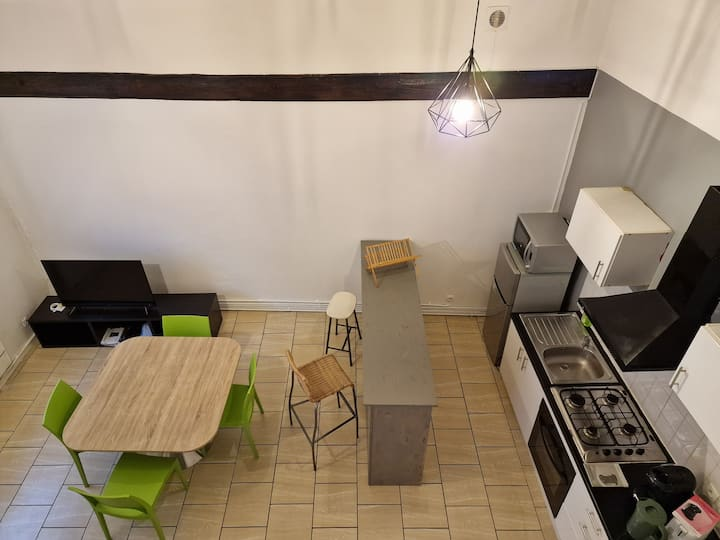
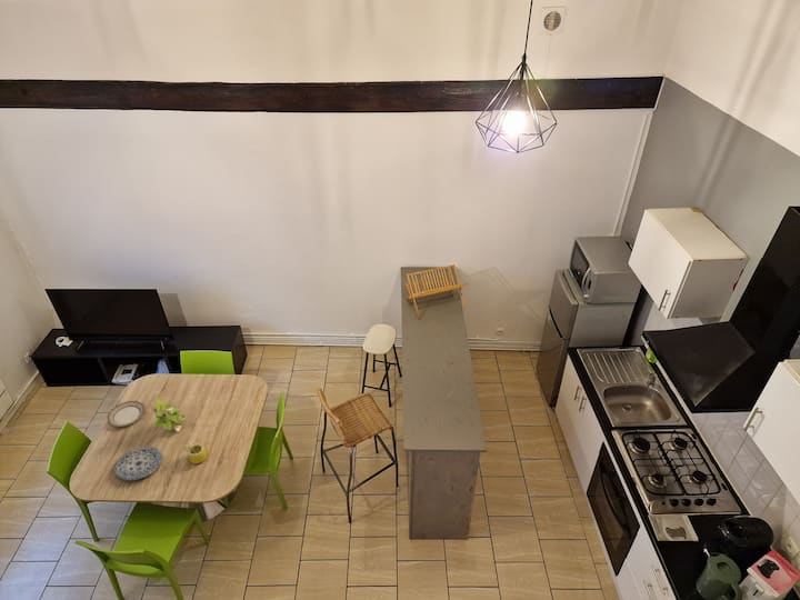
+ plate (126, 414)
+ plate (138, 462)
+ mug (194, 450)
+ plant (171, 413)
